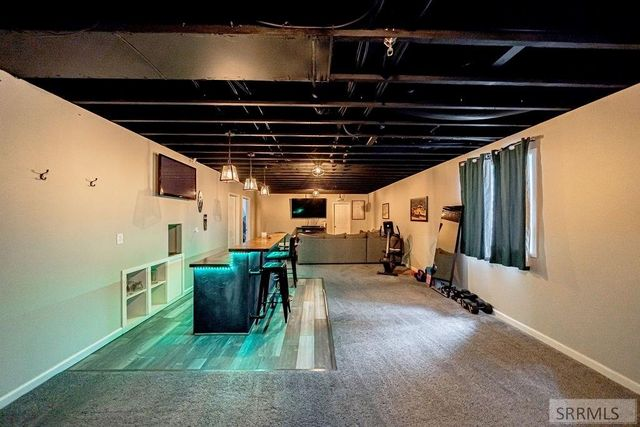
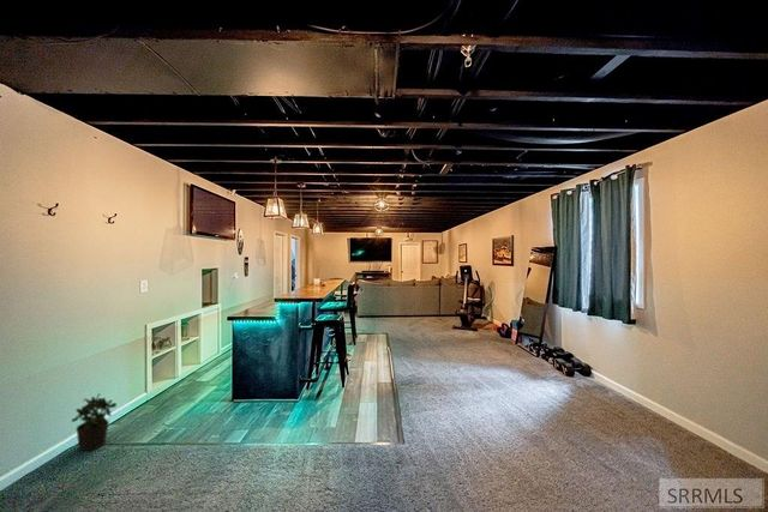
+ potted plant (95, 420)
